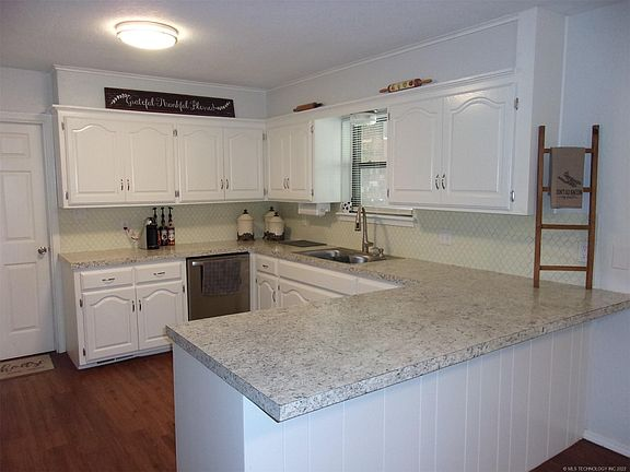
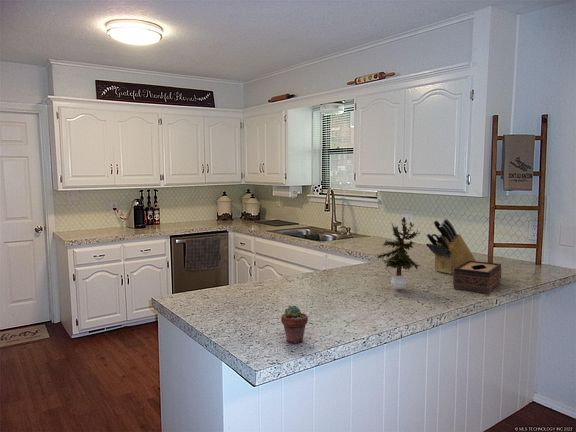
+ potted plant (401, 252)
+ potted succulent (294, 322)
+ knife block (452, 244)
+ tissue box (477, 276)
